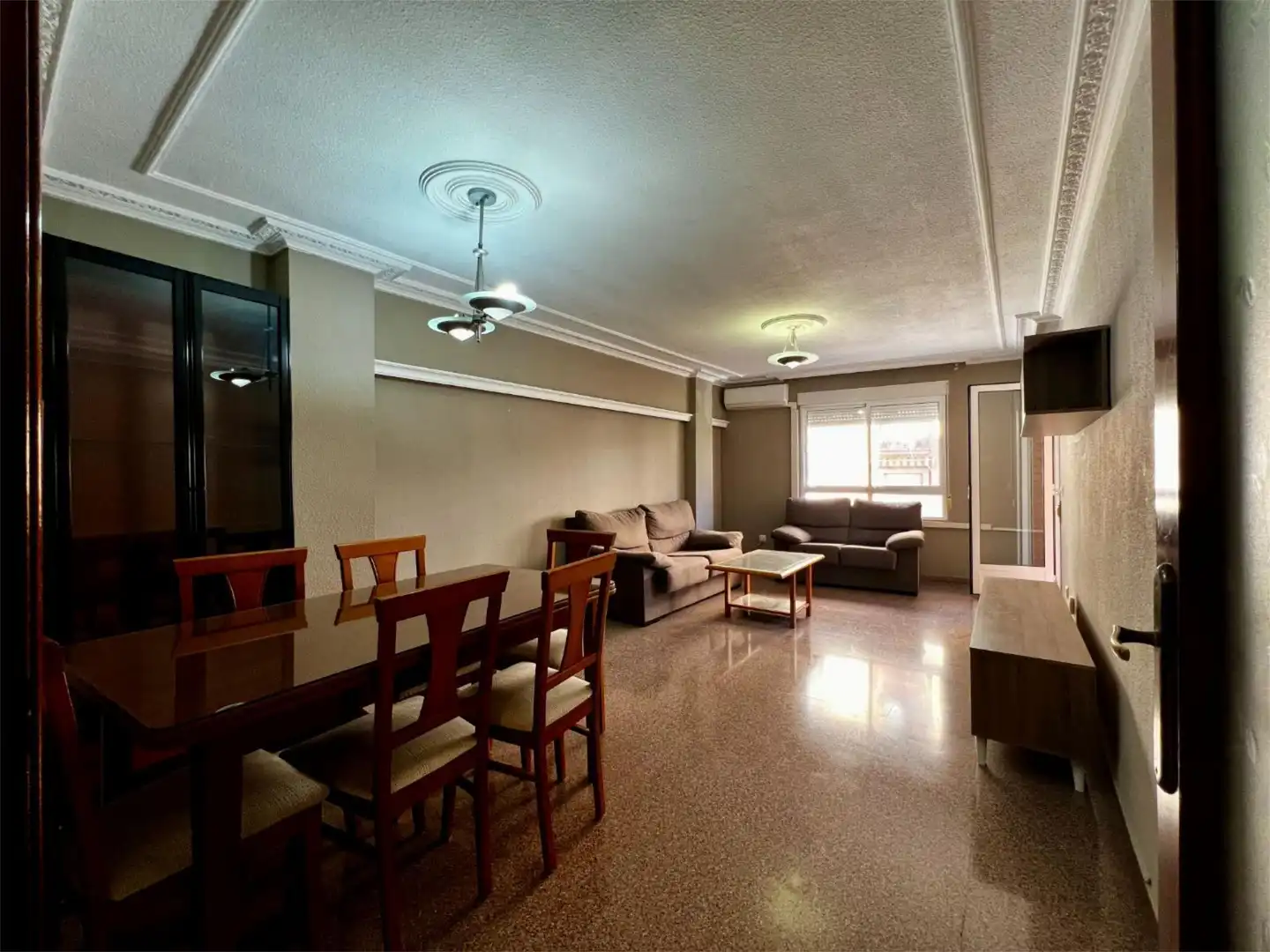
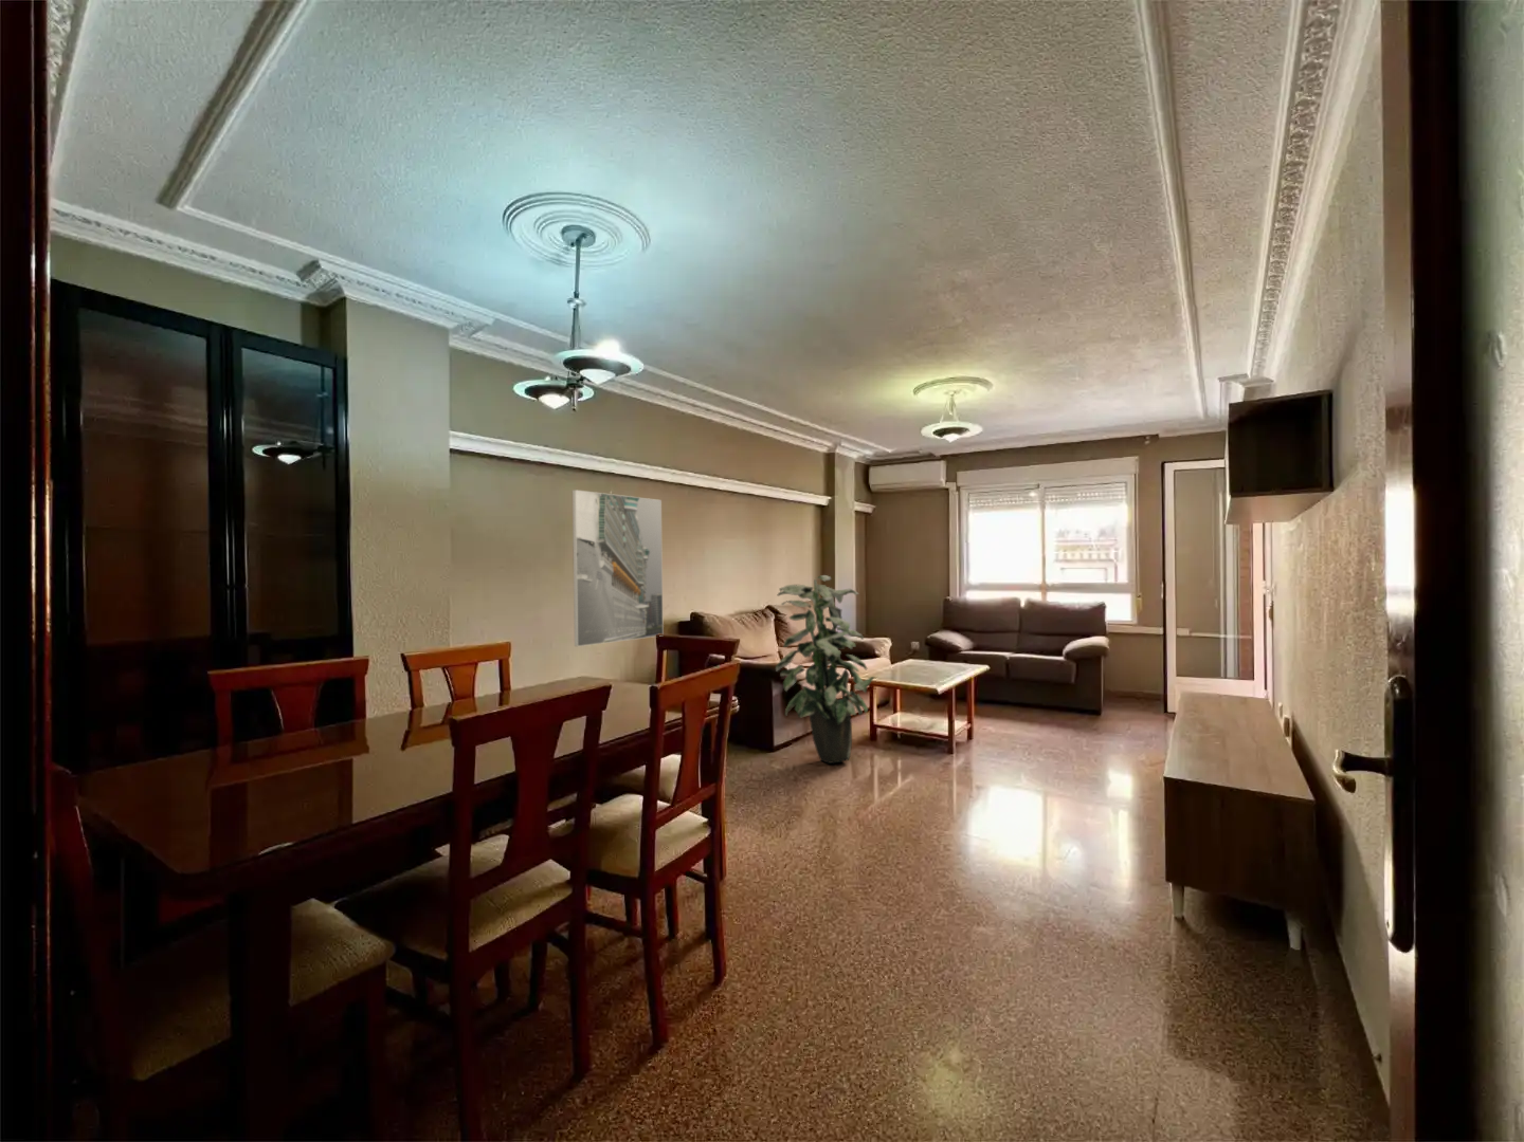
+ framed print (620, 567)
+ indoor plant (822, 667)
